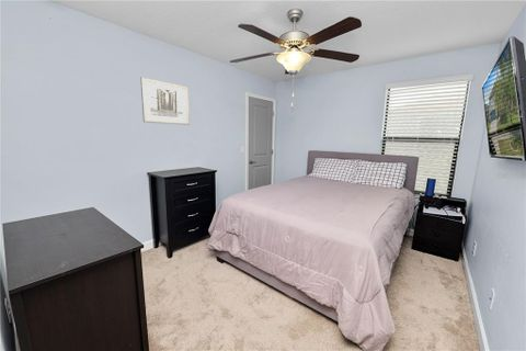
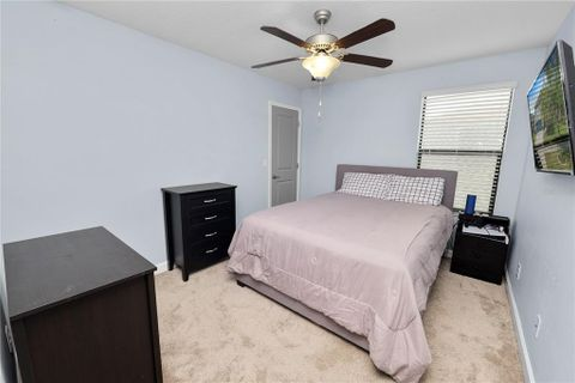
- wall art (167, 103)
